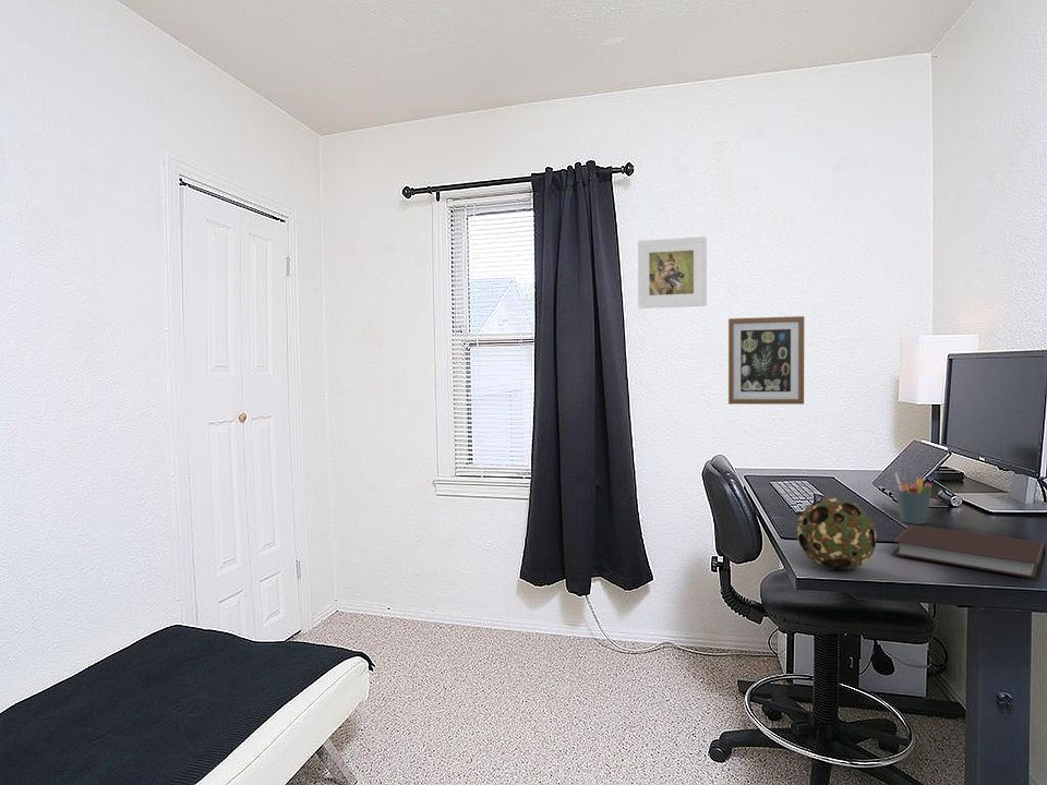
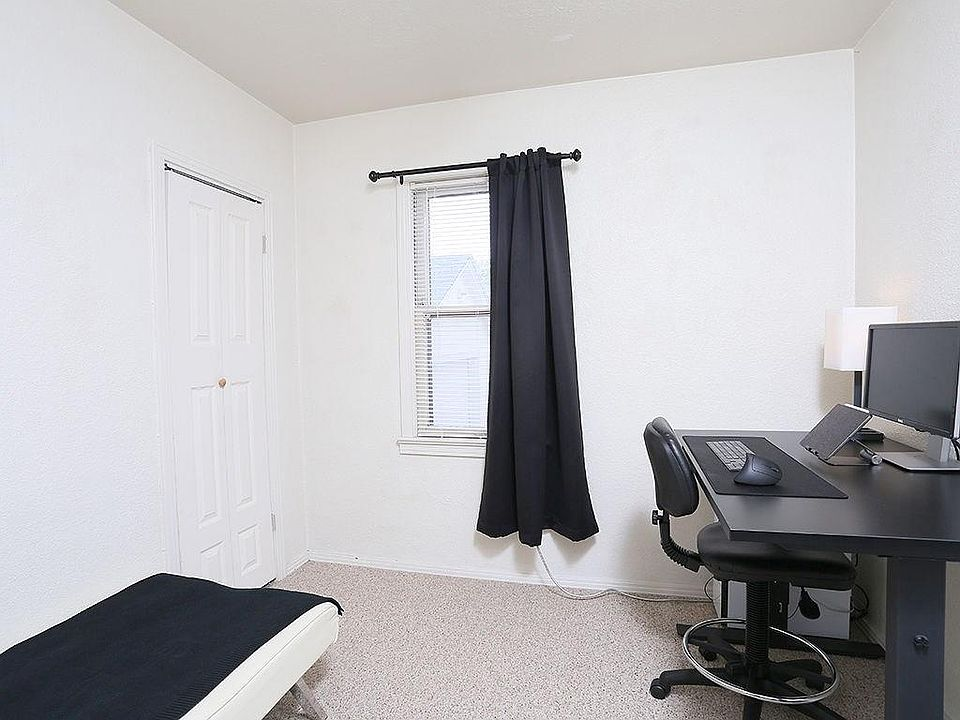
- decorative ball (834, 532)
- pen holder (913, 497)
- wall art (766, 361)
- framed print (671, 273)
- notebook (967, 547)
